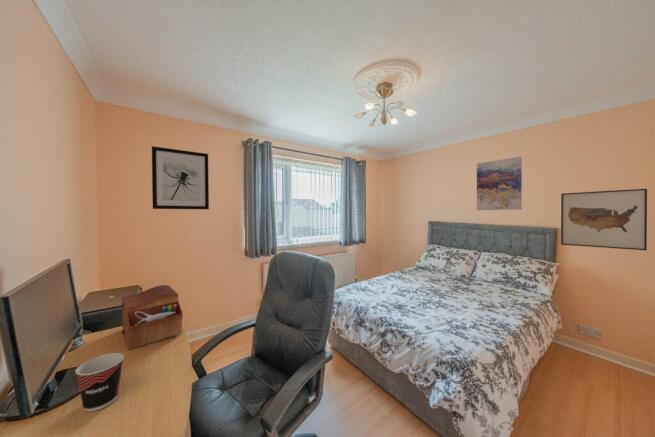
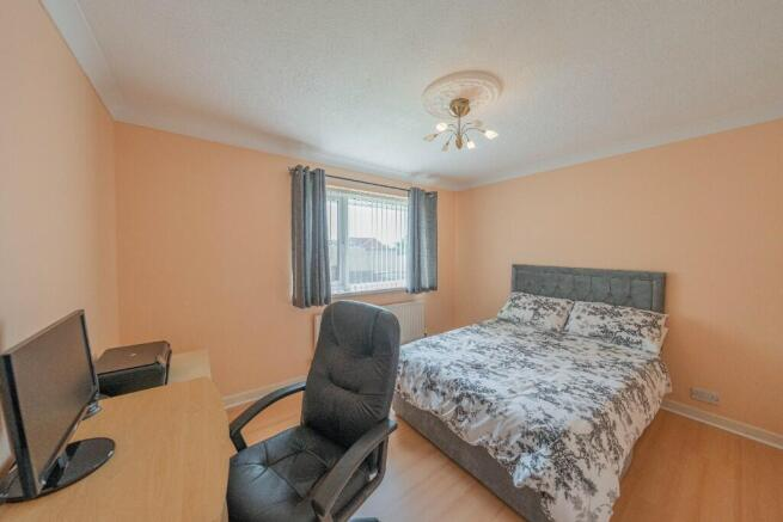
- wall art (497, 185)
- cup (101, 382)
- wall art (600, 219)
- sewing box (150, 314)
- wall art (181, 179)
